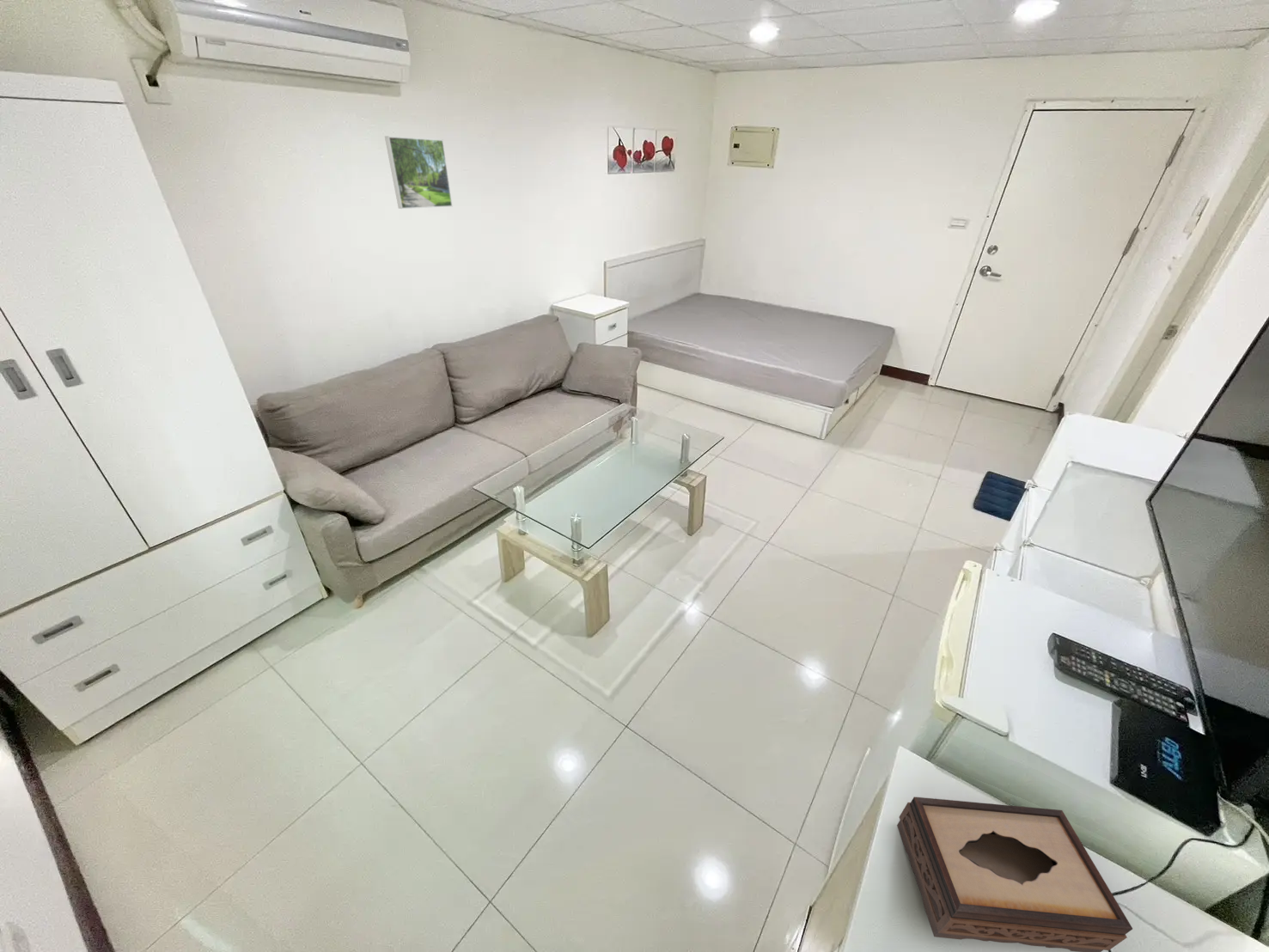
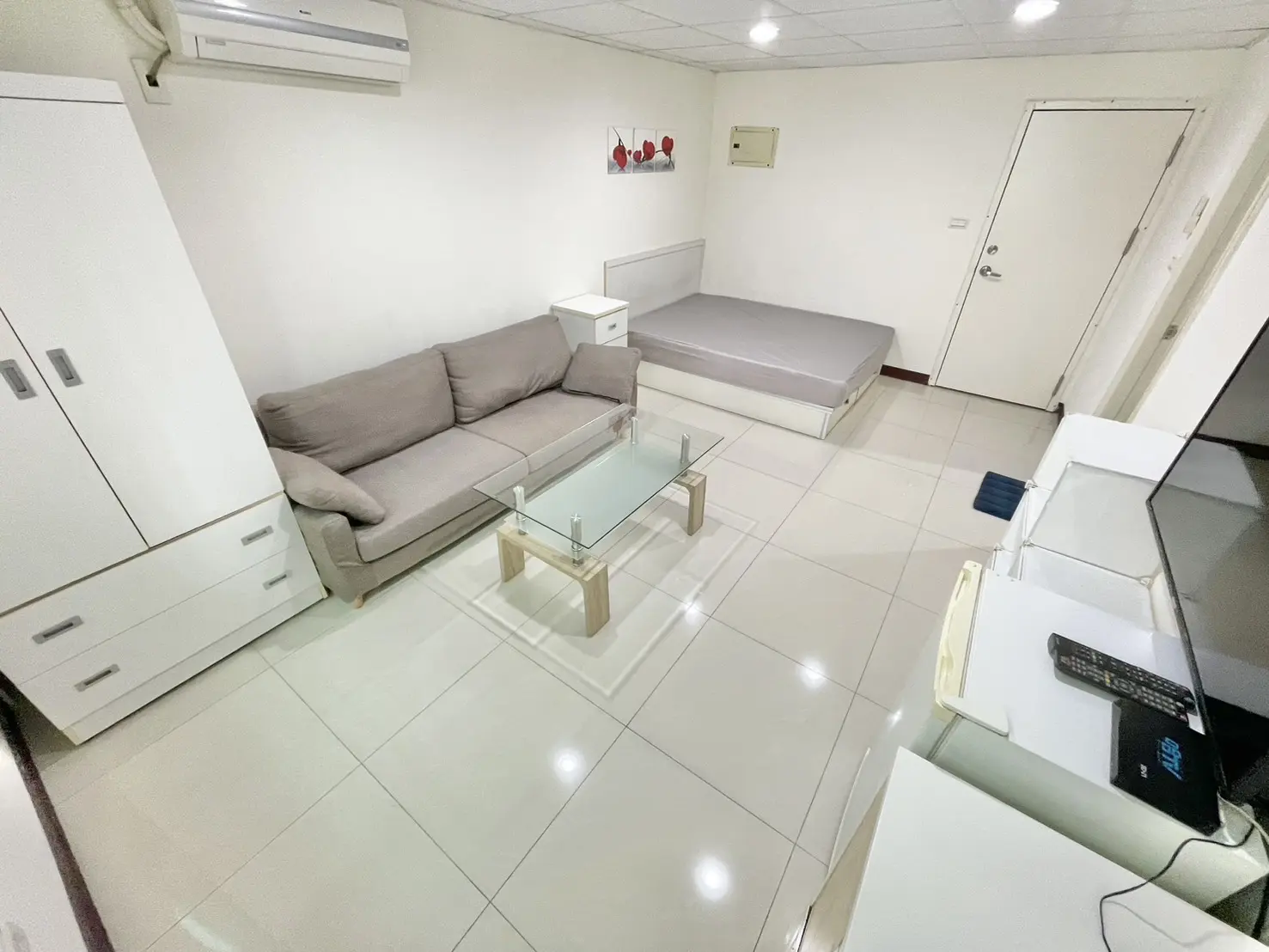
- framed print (420, 174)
- tissue box (1000, 870)
